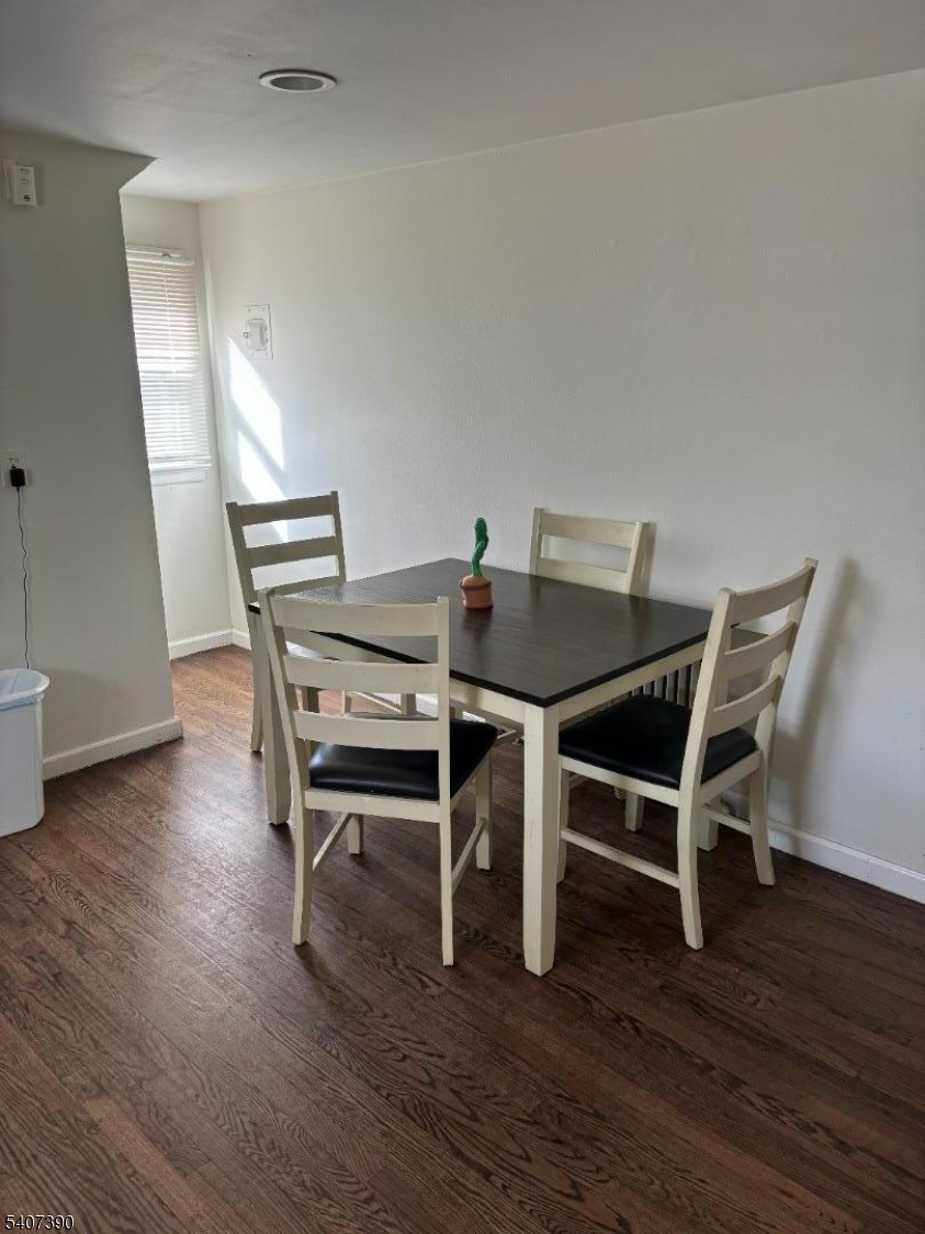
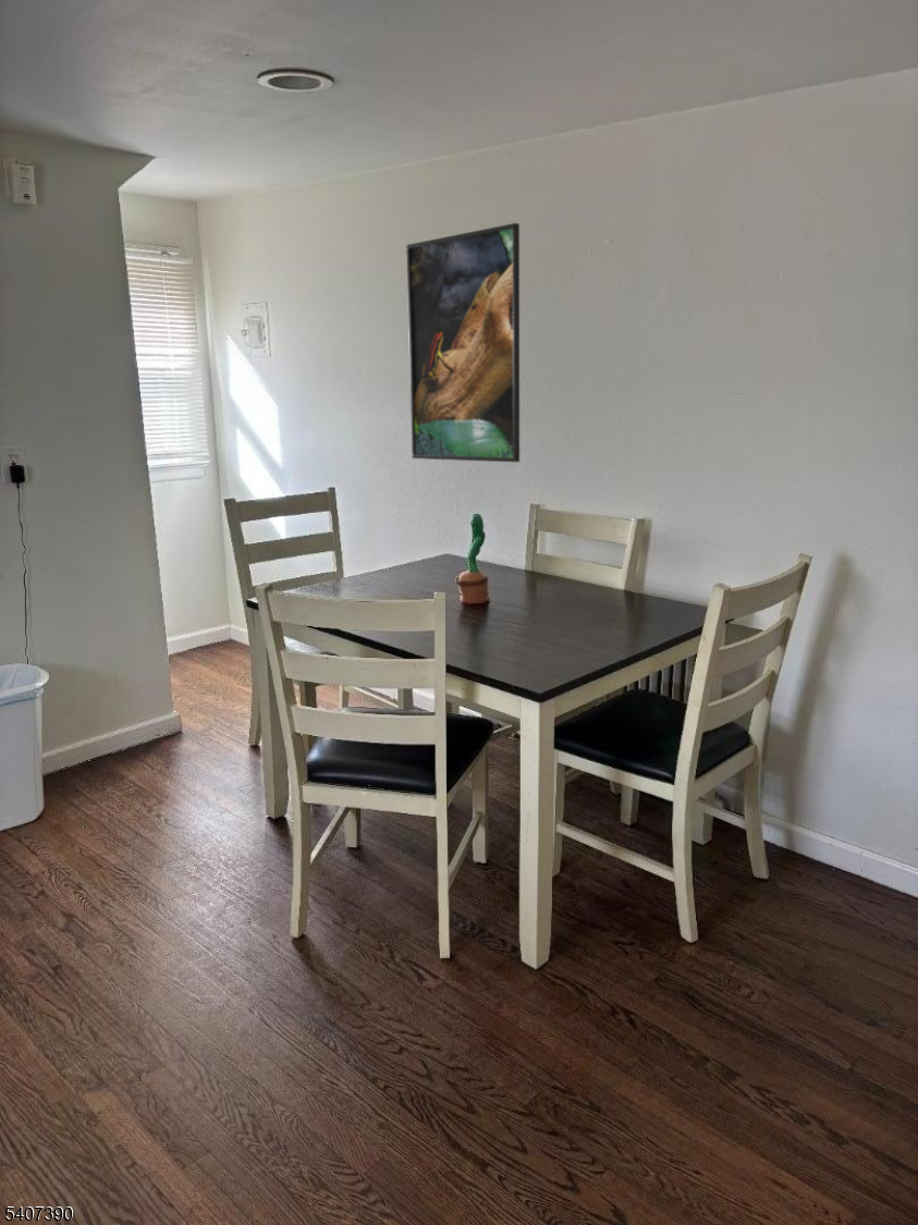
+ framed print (461, 350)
